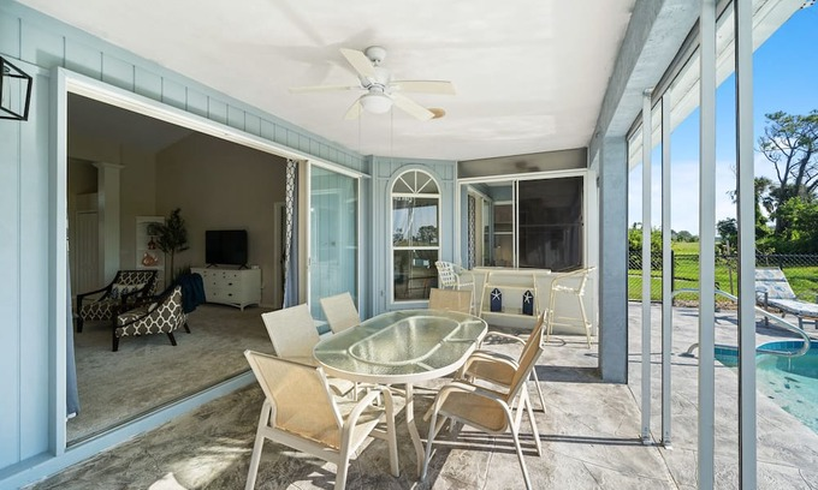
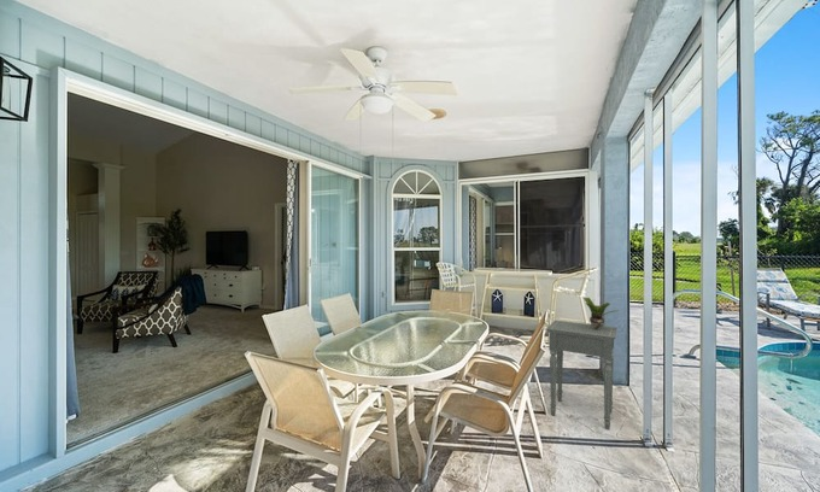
+ potted plant (596, 314)
+ side table (582, 353)
